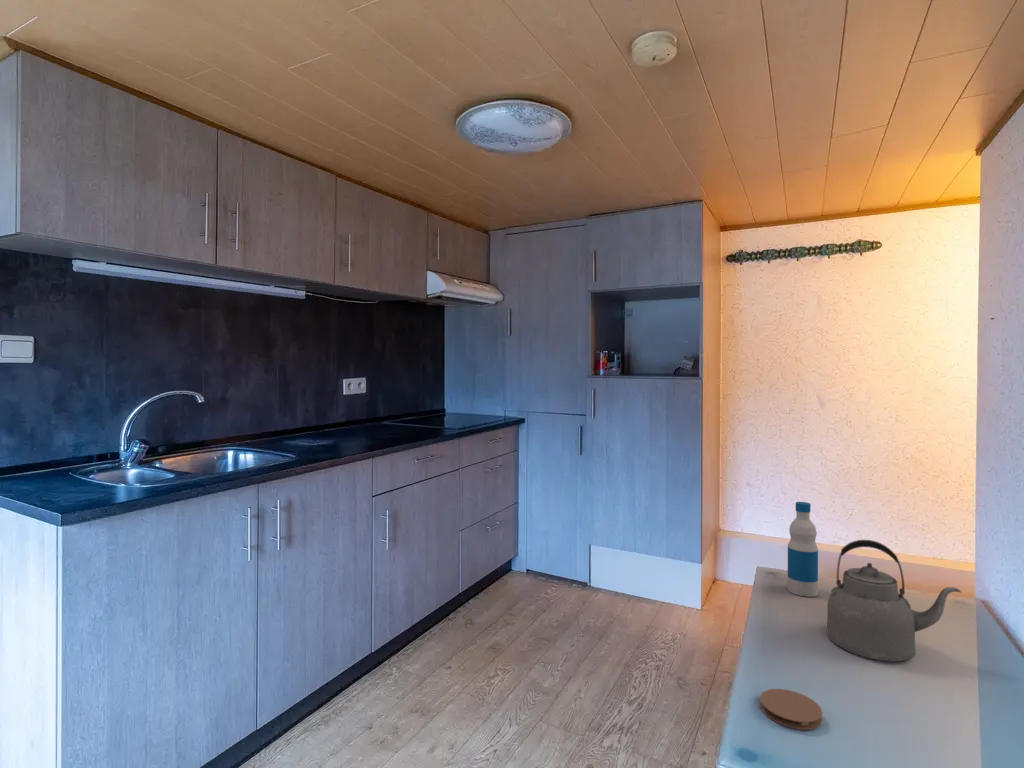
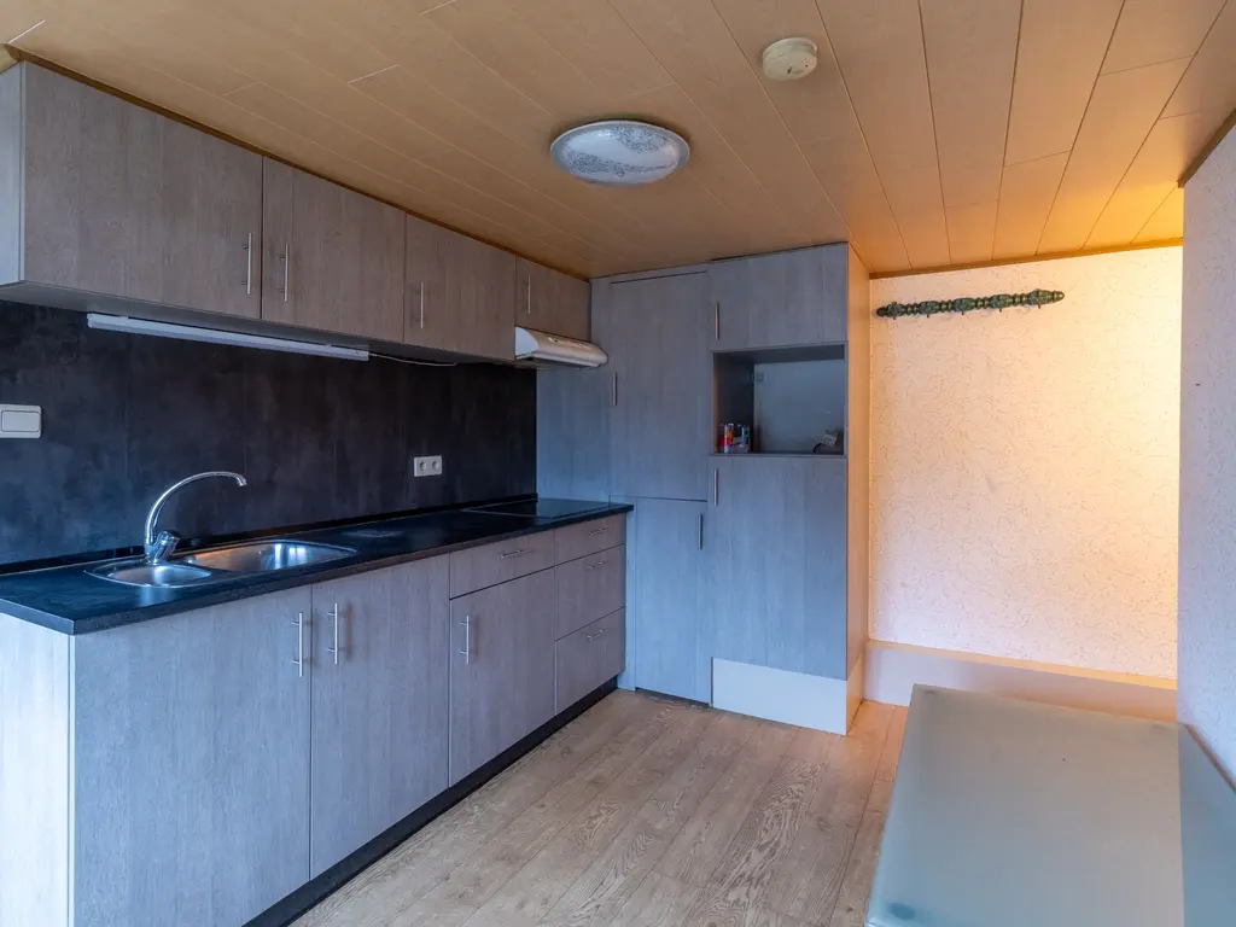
- bottle (802, 547)
- kettle (890, 595)
- coaster (790, 708)
